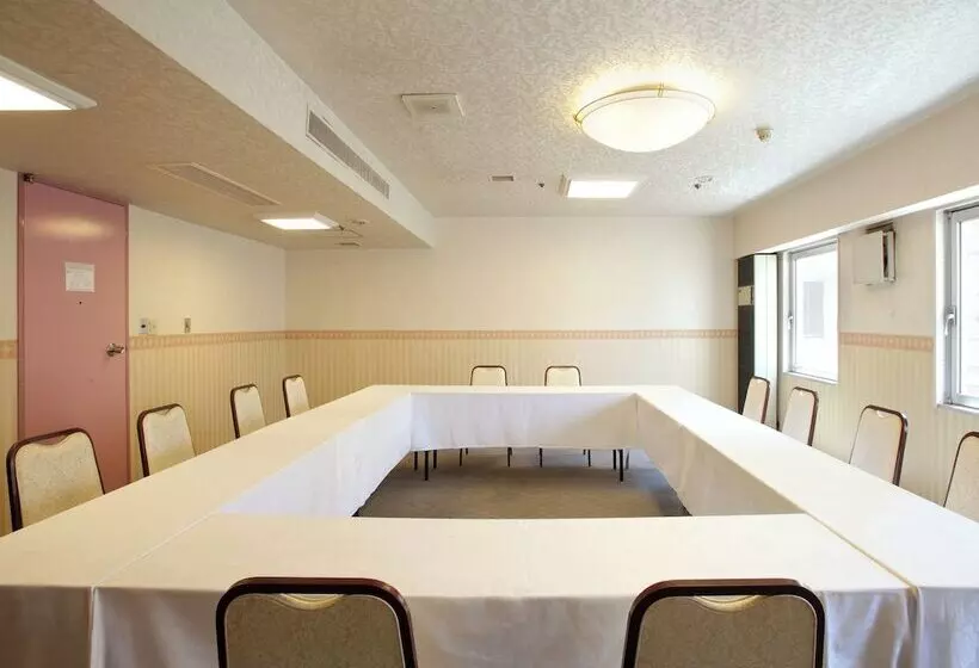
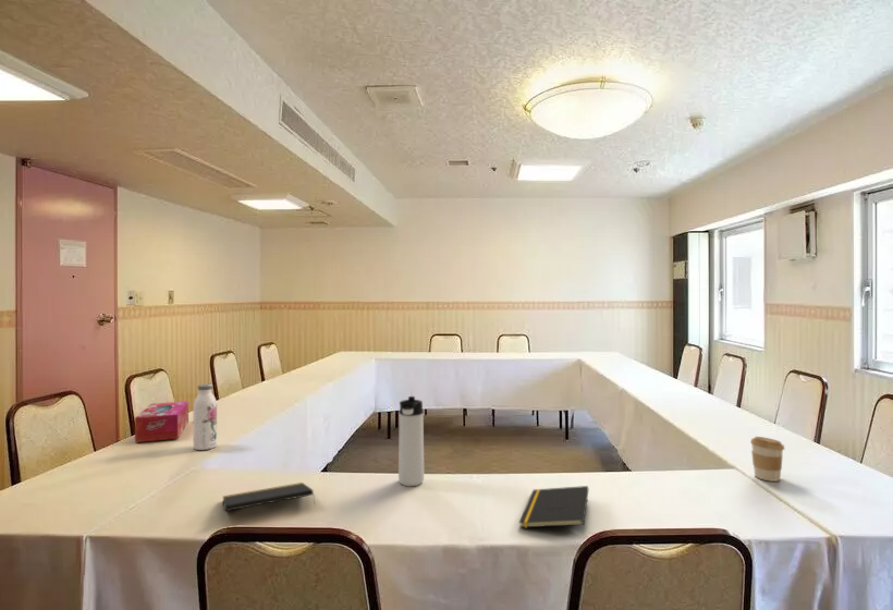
+ notepad (555, 505)
+ water bottle (205, 415)
+ coffee cup (767, 457)
+ thermos bottle (409, 441)
+ notepad (267, 495)
+ tissue box (163, 419)
